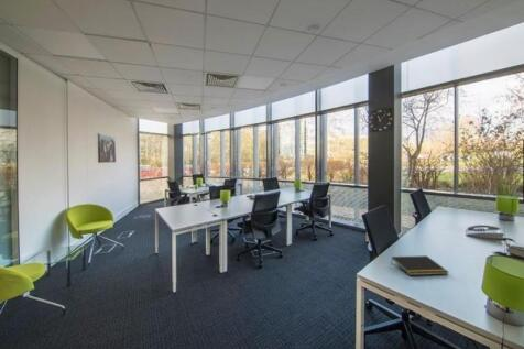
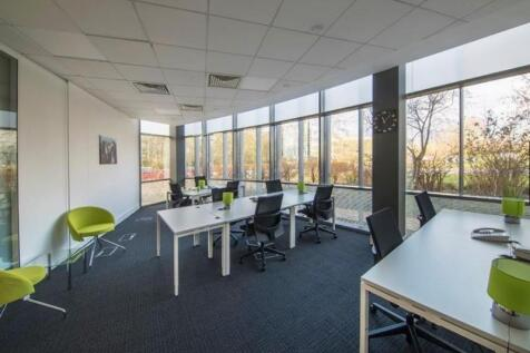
- notepad (418, 264)
